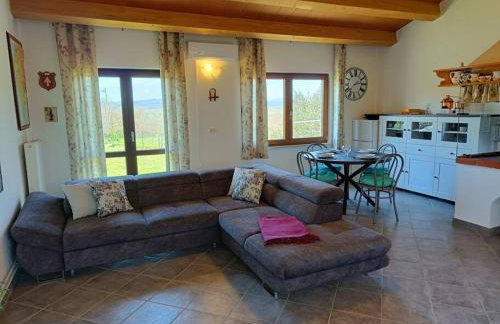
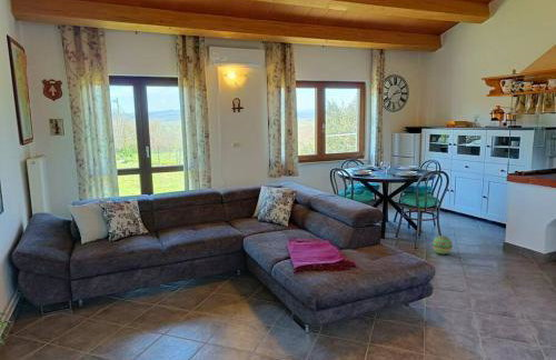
+ ball (441, 244)
